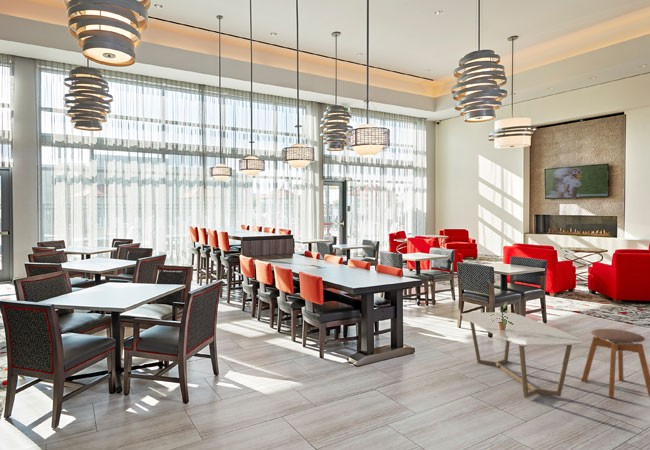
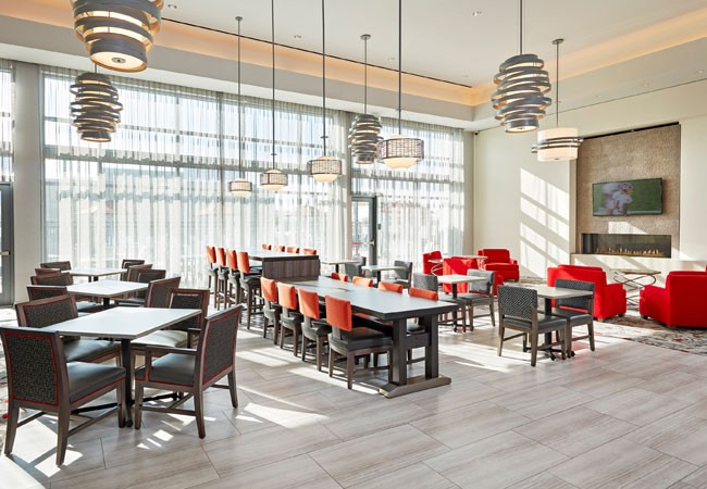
- potted plant (505, 316)
- coffee table (519, 349)
- stool (615, 360)
